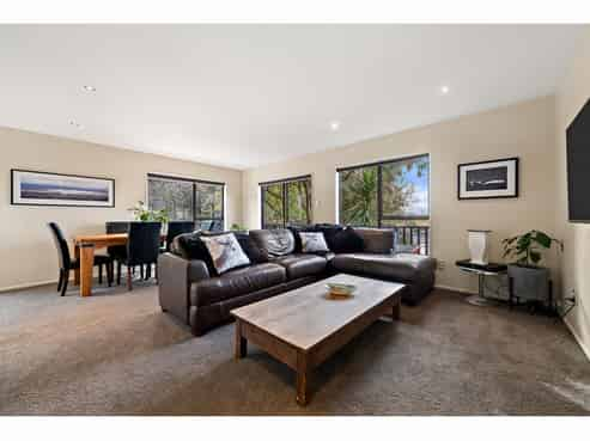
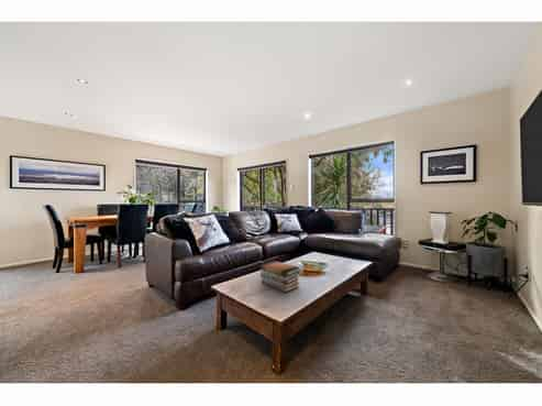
+ book stack (279, 275)
